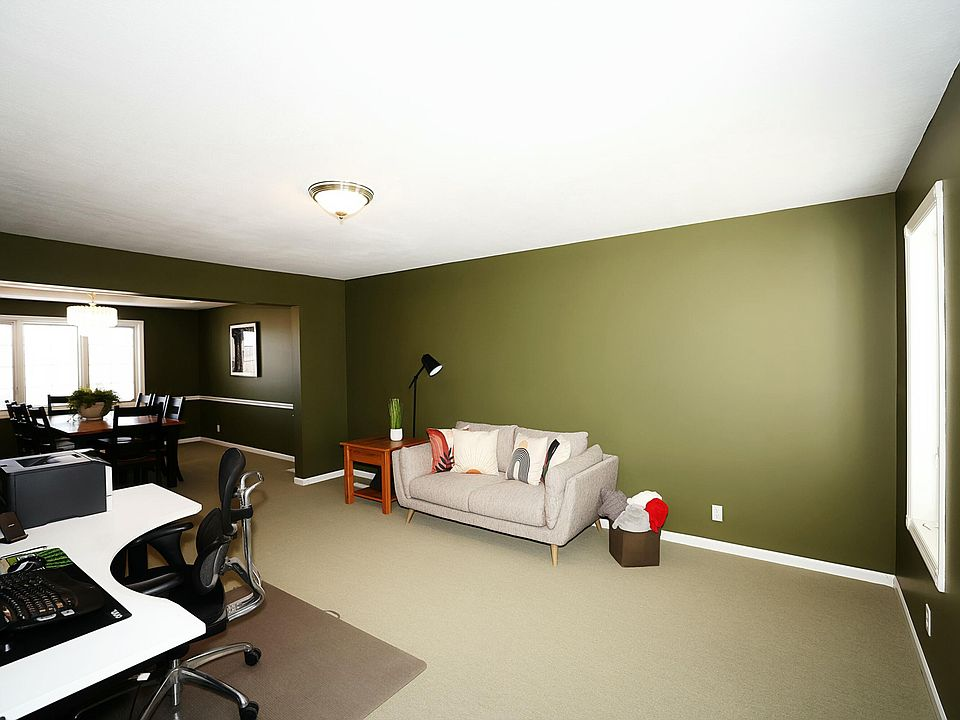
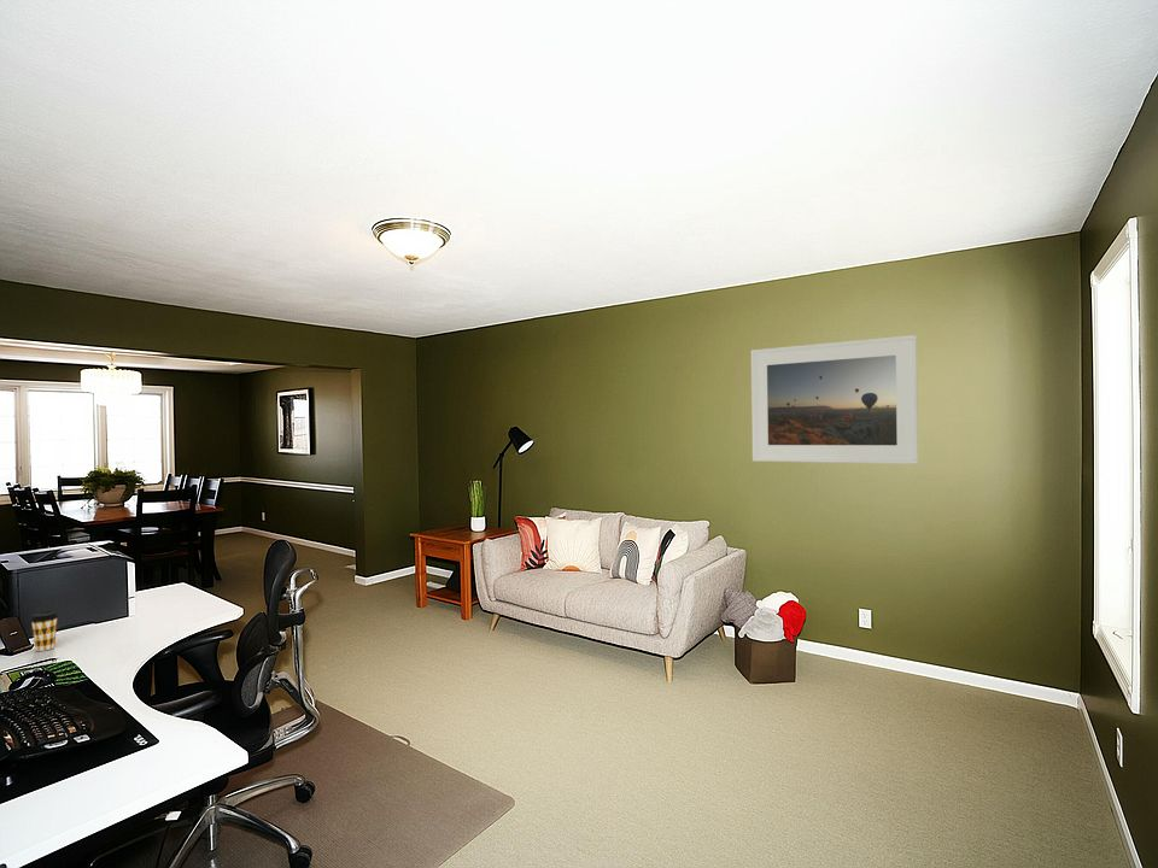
+ coffee cup (45, 631)
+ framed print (827, 403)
